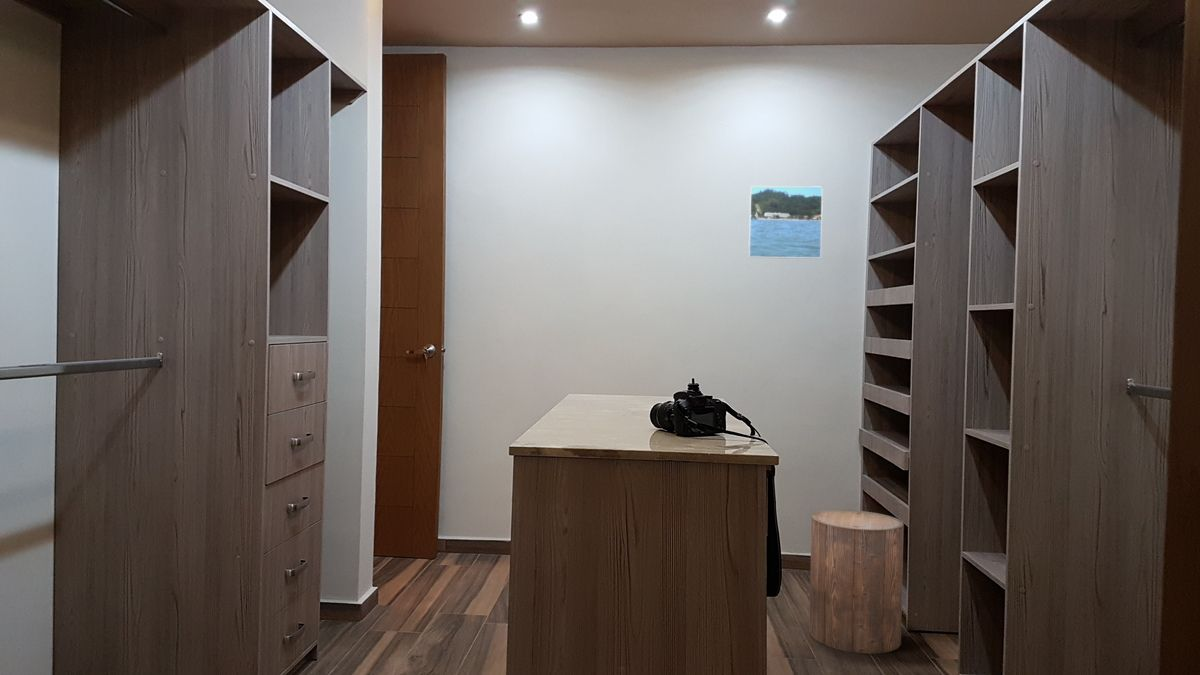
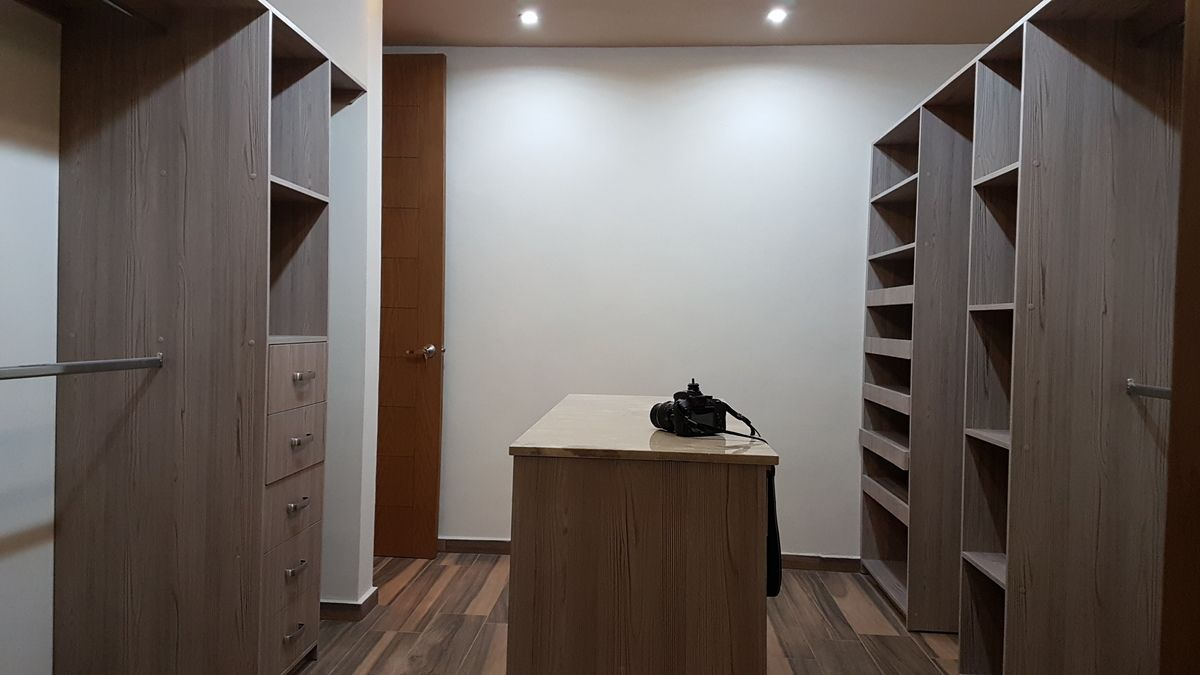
- stool (855, 577)
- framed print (785, 222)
